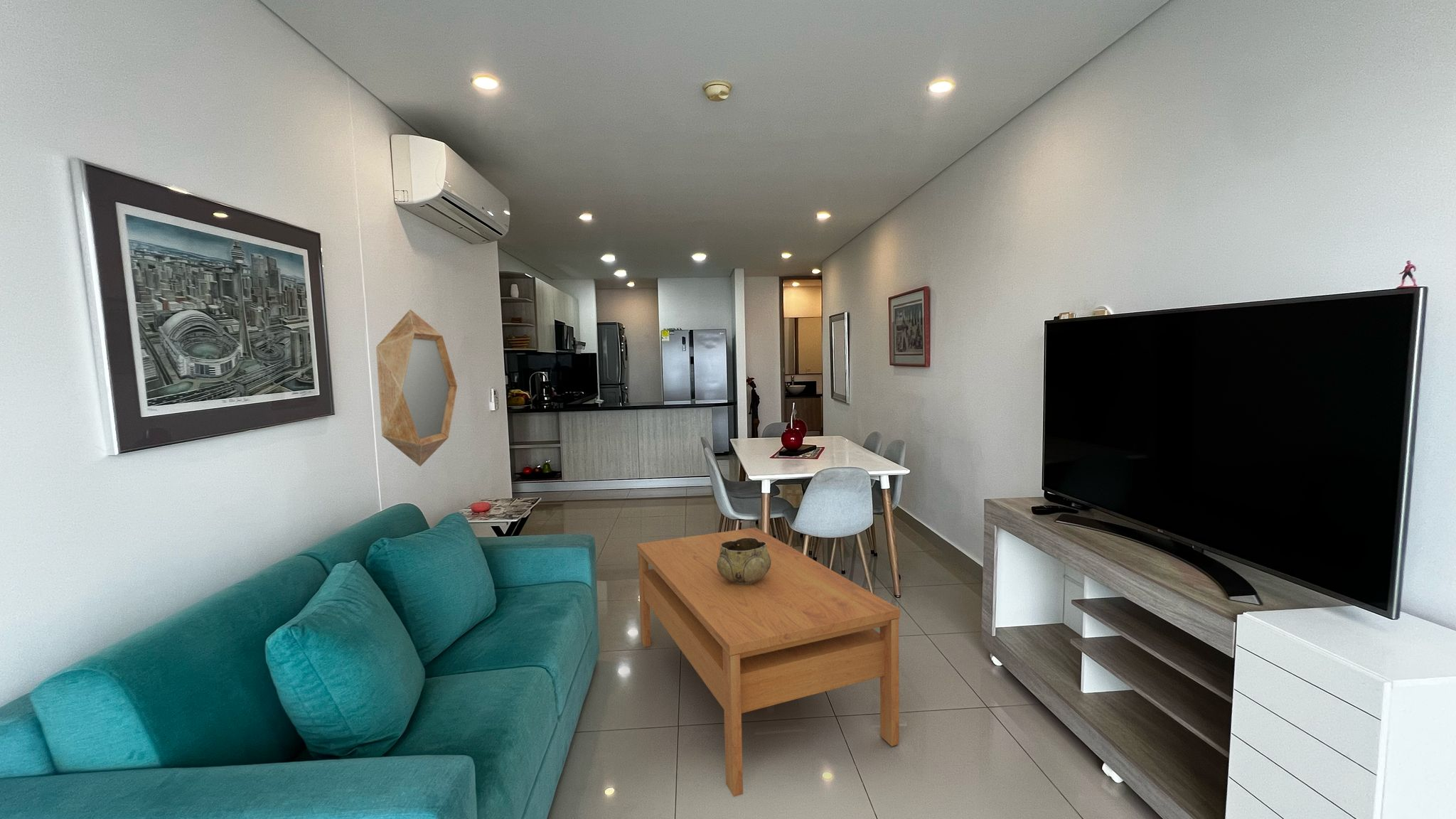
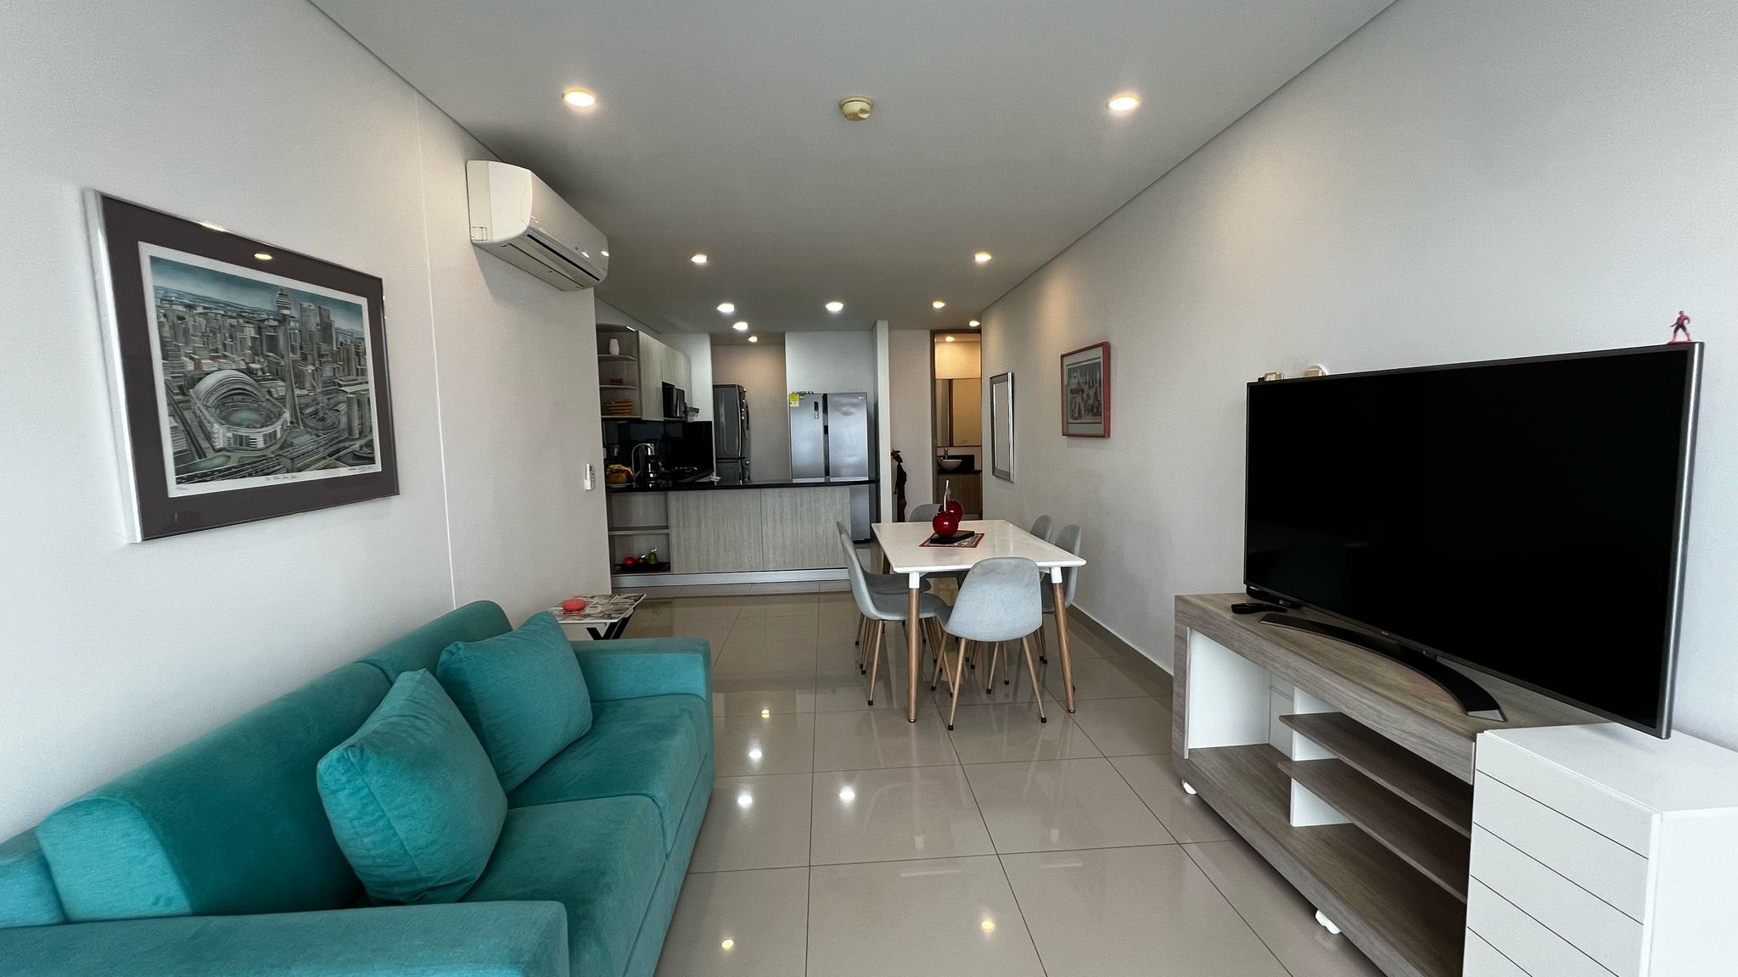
- home mirror (423, 388)
- decorative bowl (744, 561)
- coffee table (747, 628)
